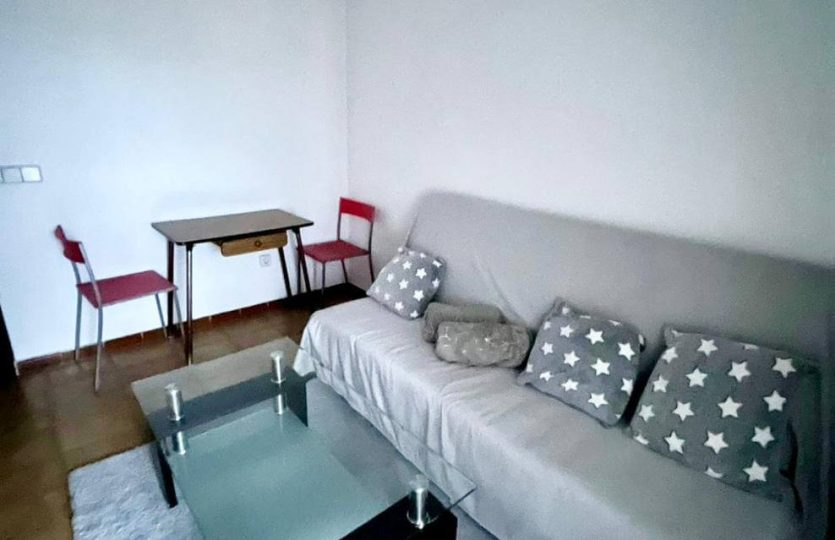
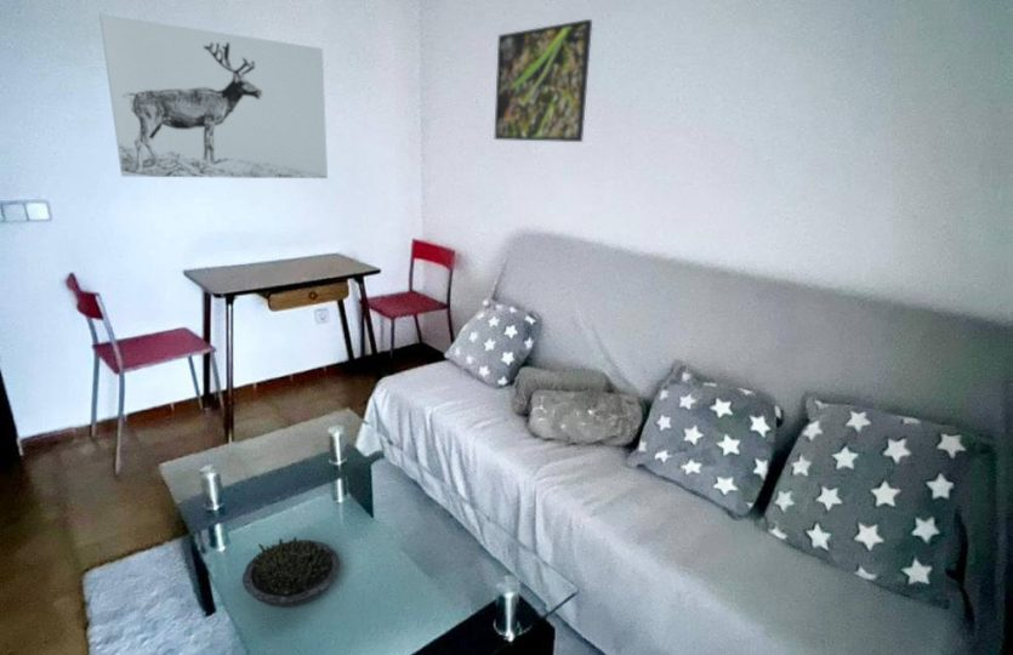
+ wall art (228, 107)
+ succulent plant (292, 566)
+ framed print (537, 85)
